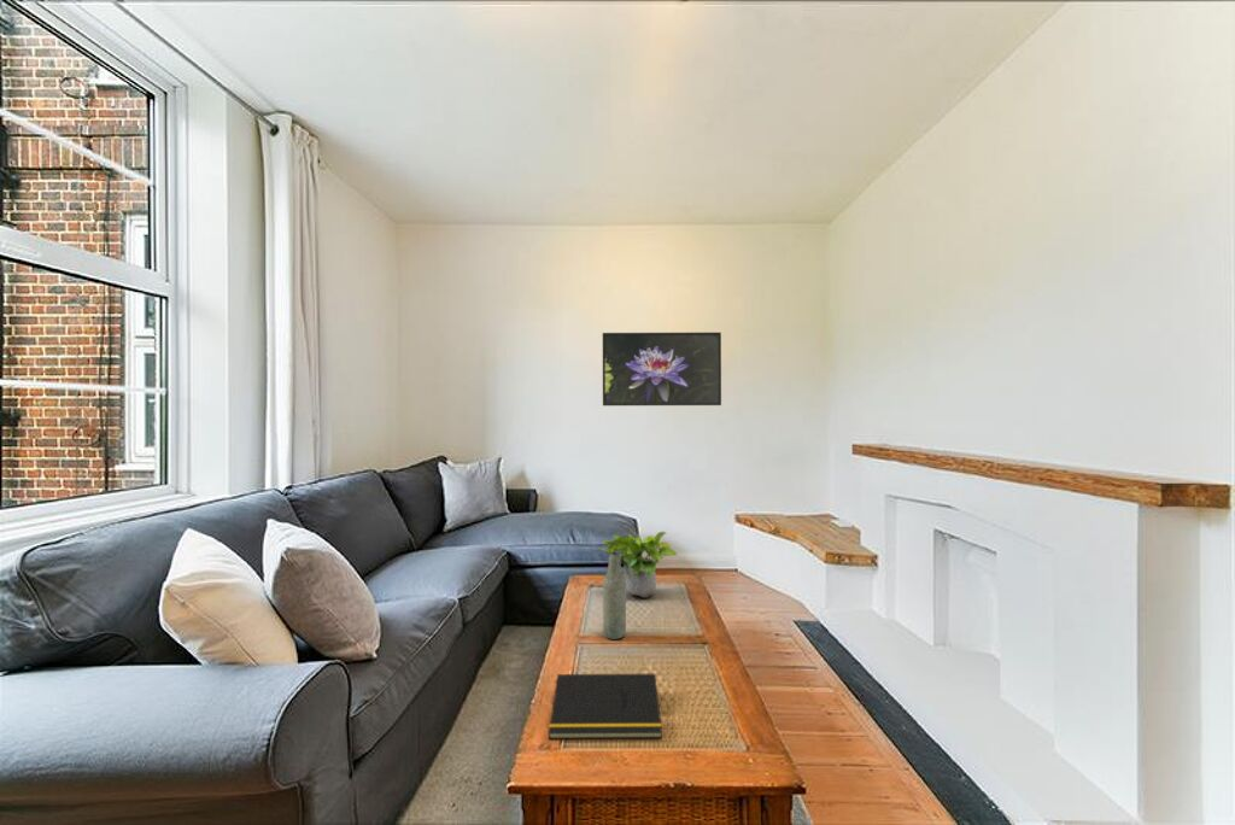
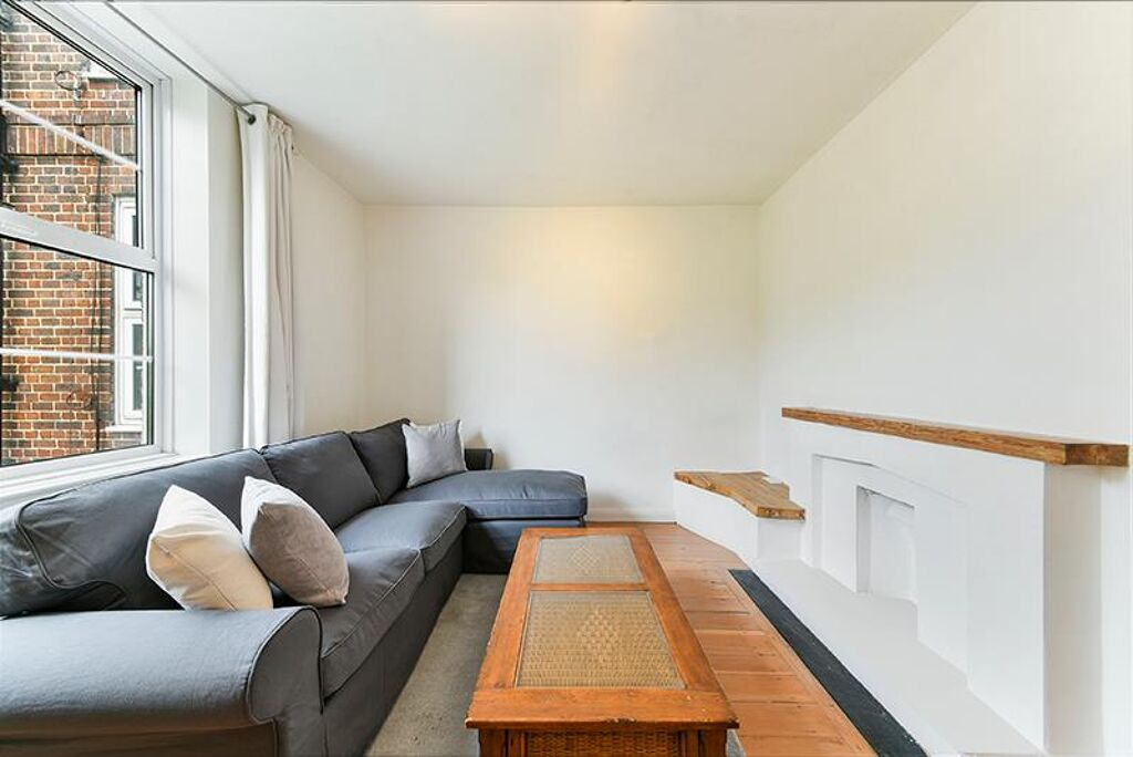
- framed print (661, 369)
- bottle (614, 593)
- notepad (605, 703)
- potted plant (636, 562)
